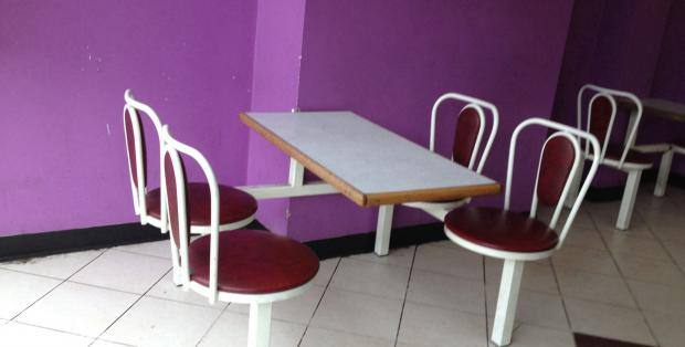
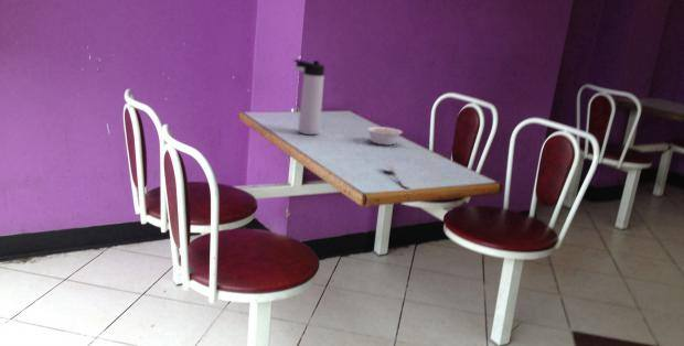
+ spoon (397, 175)
+ thermos bottle (307, 96)
+ legume (385, 134)
